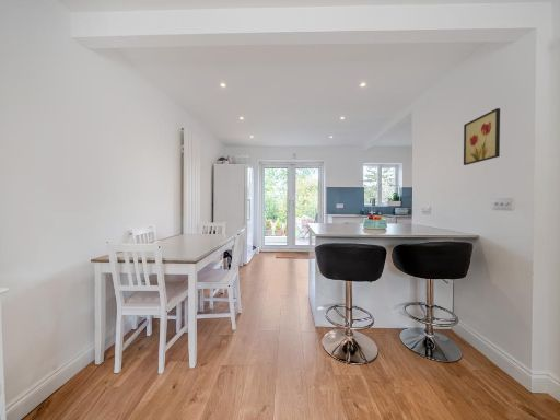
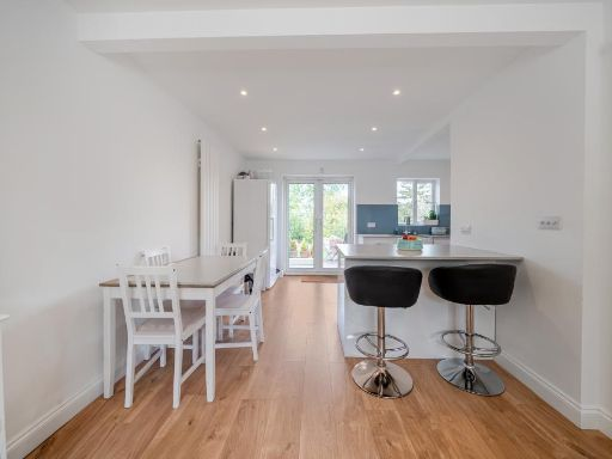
- wall art (480, 139)
